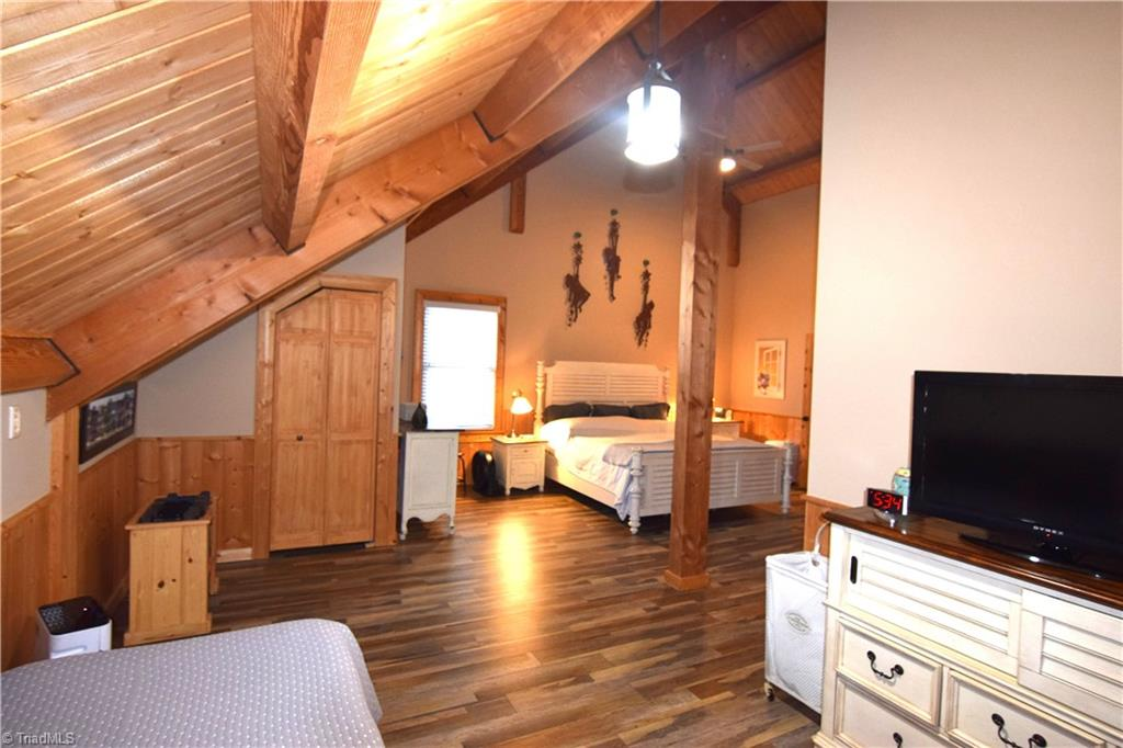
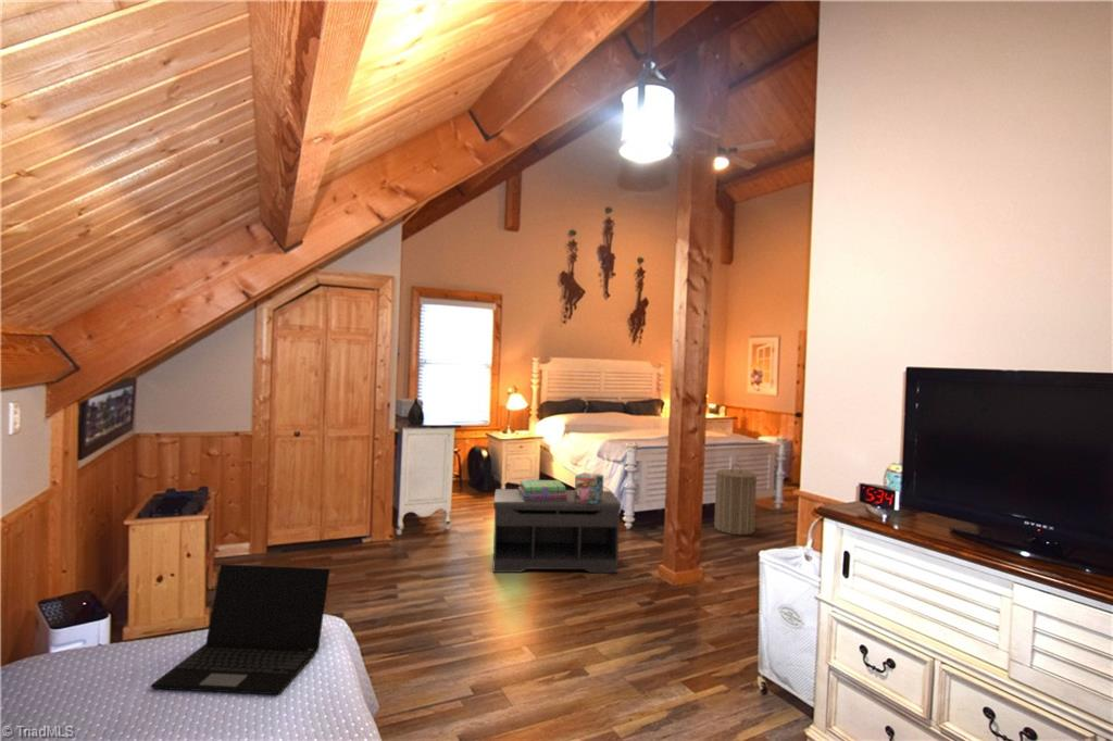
+ bench (554, 528)
+ decorative box (589, 487)
+ stack of books (541, 489)
+ laundry hamper (735, 497)
+ laptop (248, 623)
